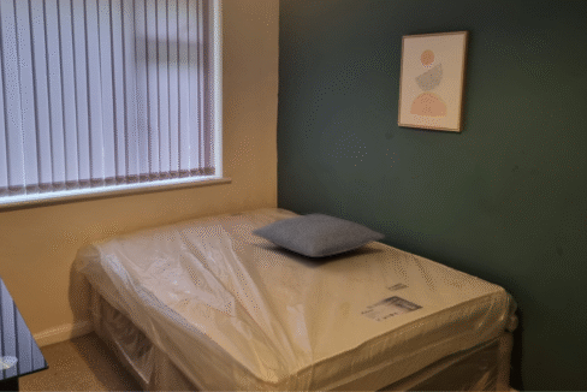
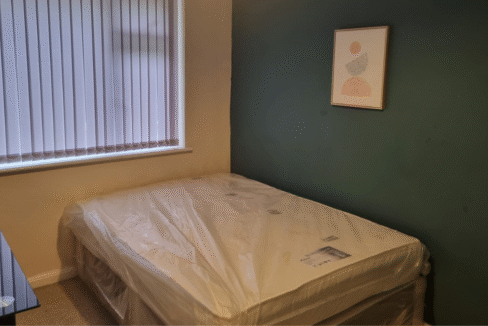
- pillow (316, 233)
